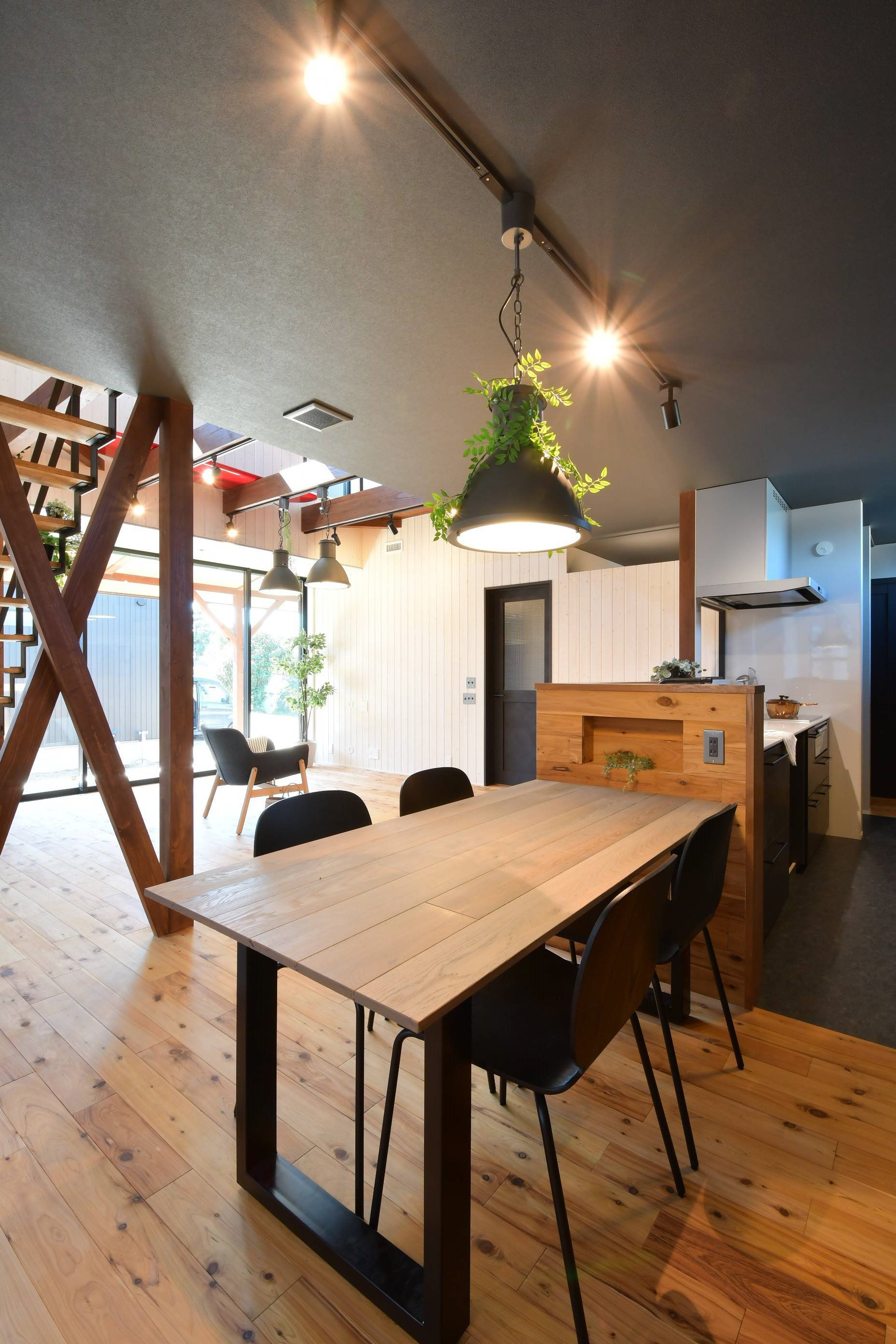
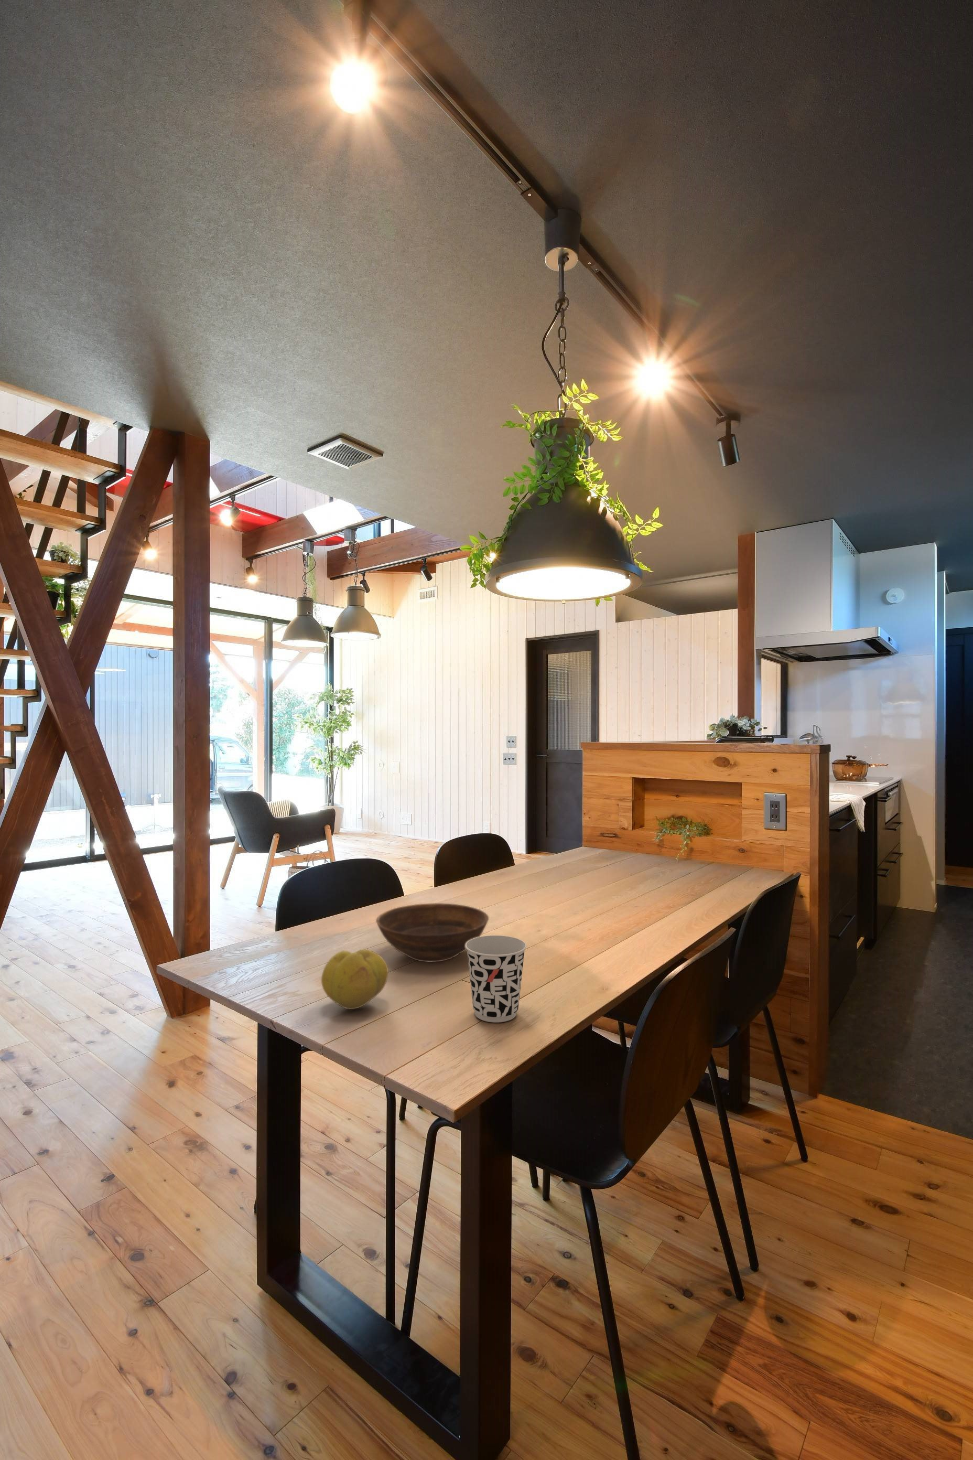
+ fruit (354, 978)
+ cup (495, 979)
+ bowl (432, 935)
